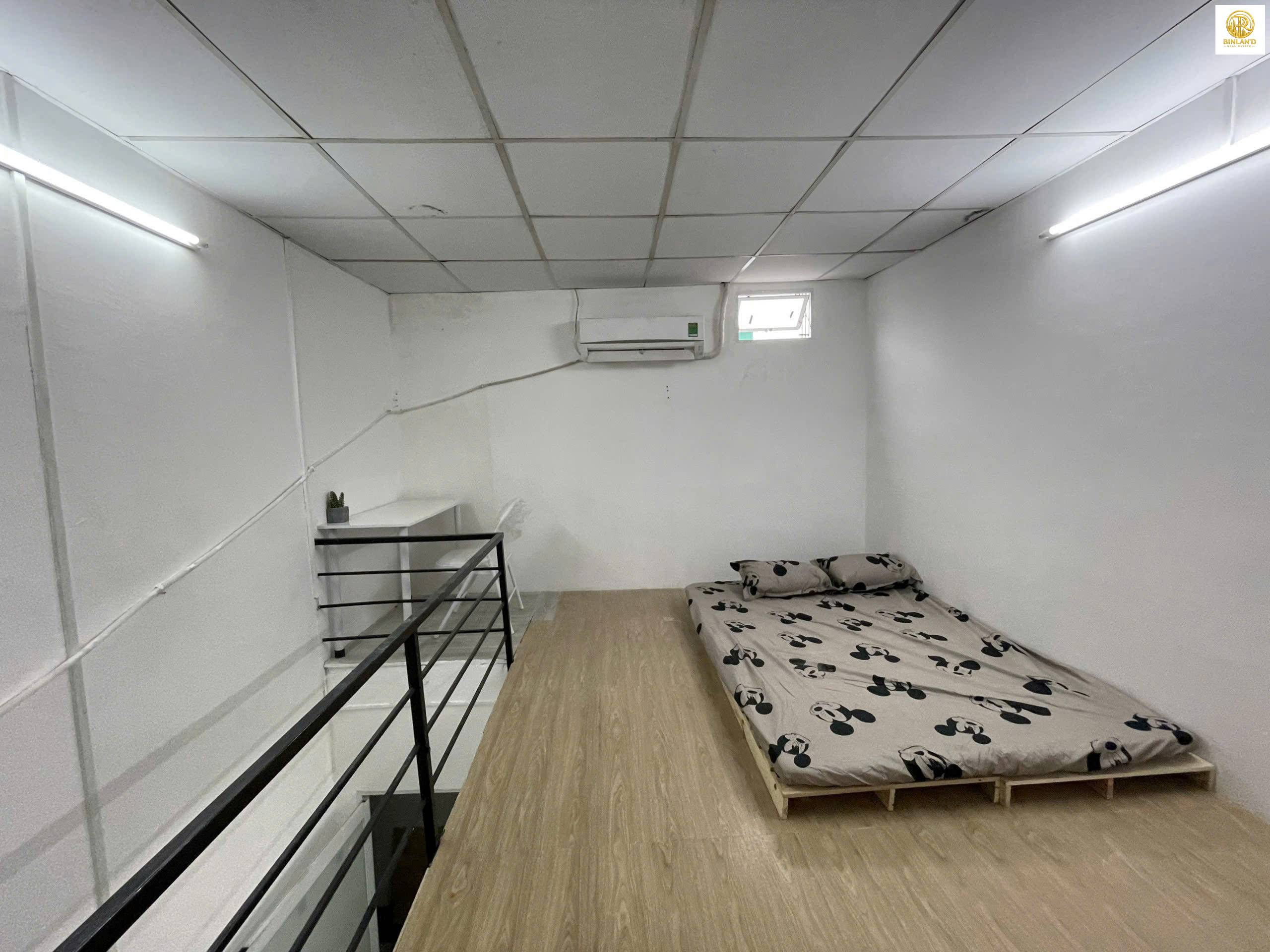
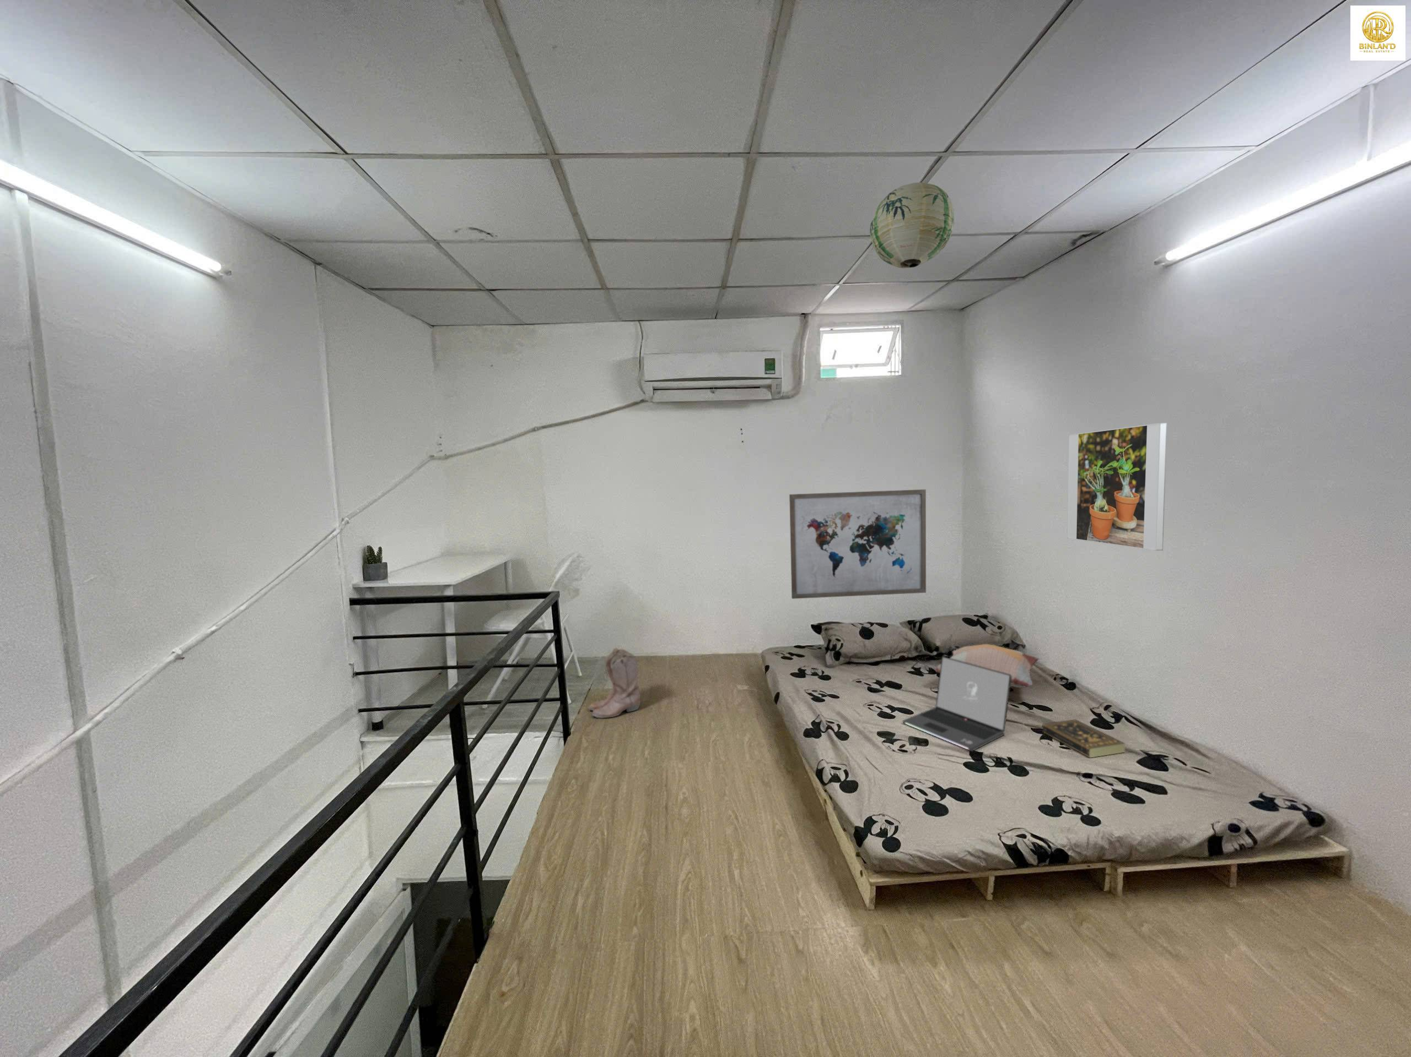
+ paper lantern (911, 228)
+ wall art (858, 544)
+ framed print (1111, 486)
+ decorative pillow (987, 664)
+ laptop (955, 699)
+ boots (612, 681)
+ book (1081, 737)
